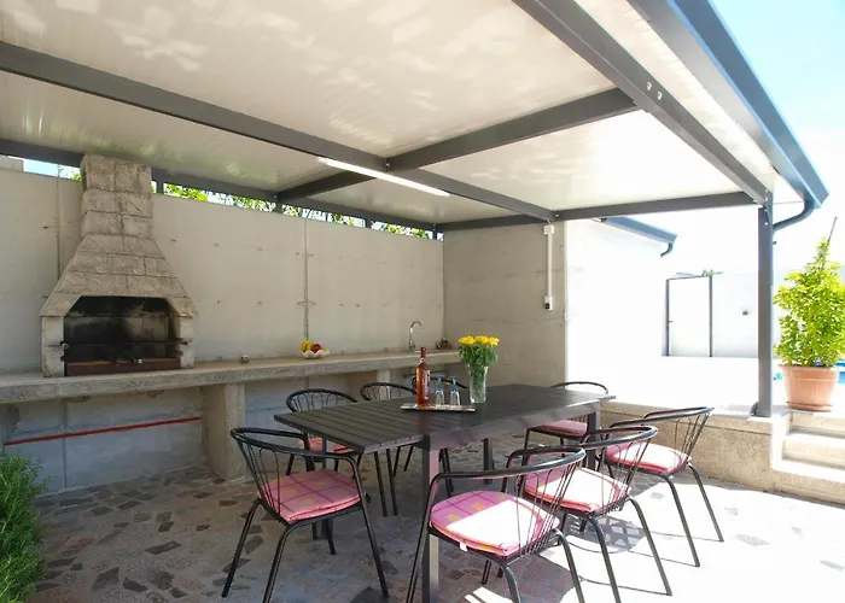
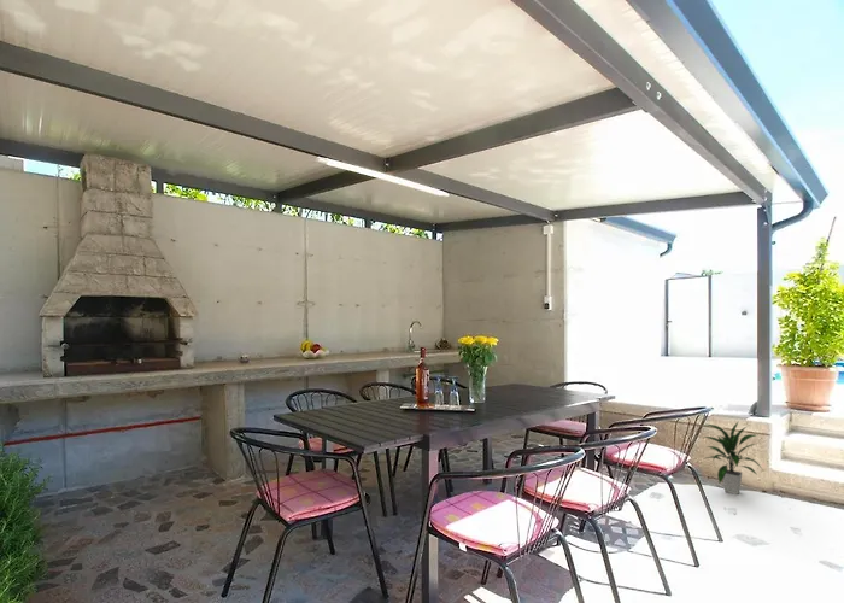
+ indoor plant (728, 456)
